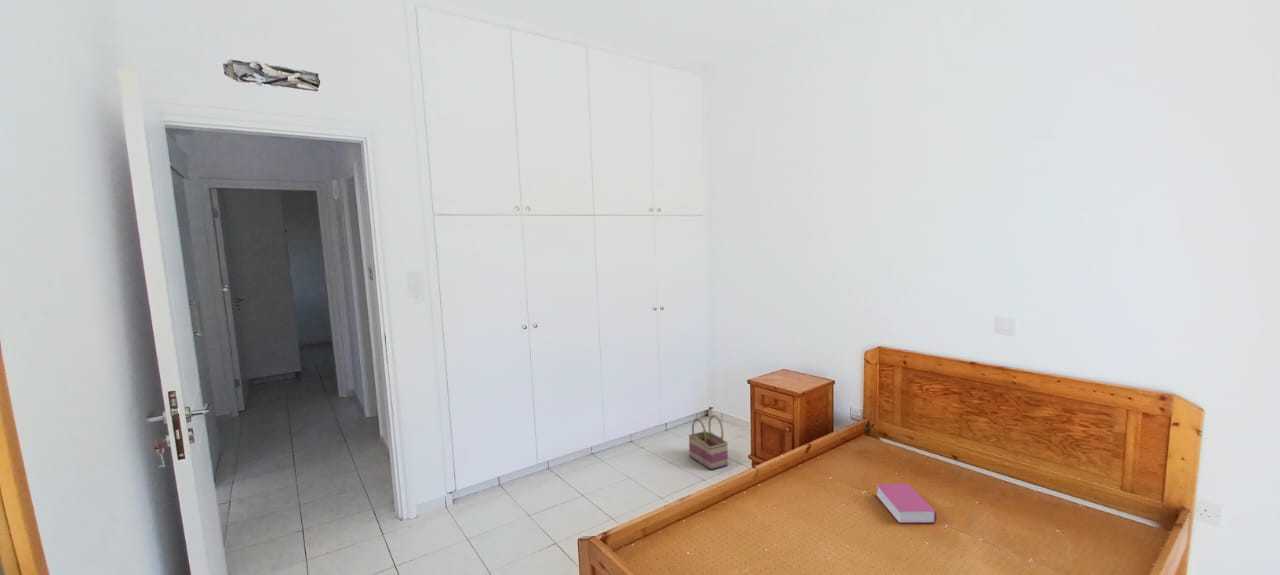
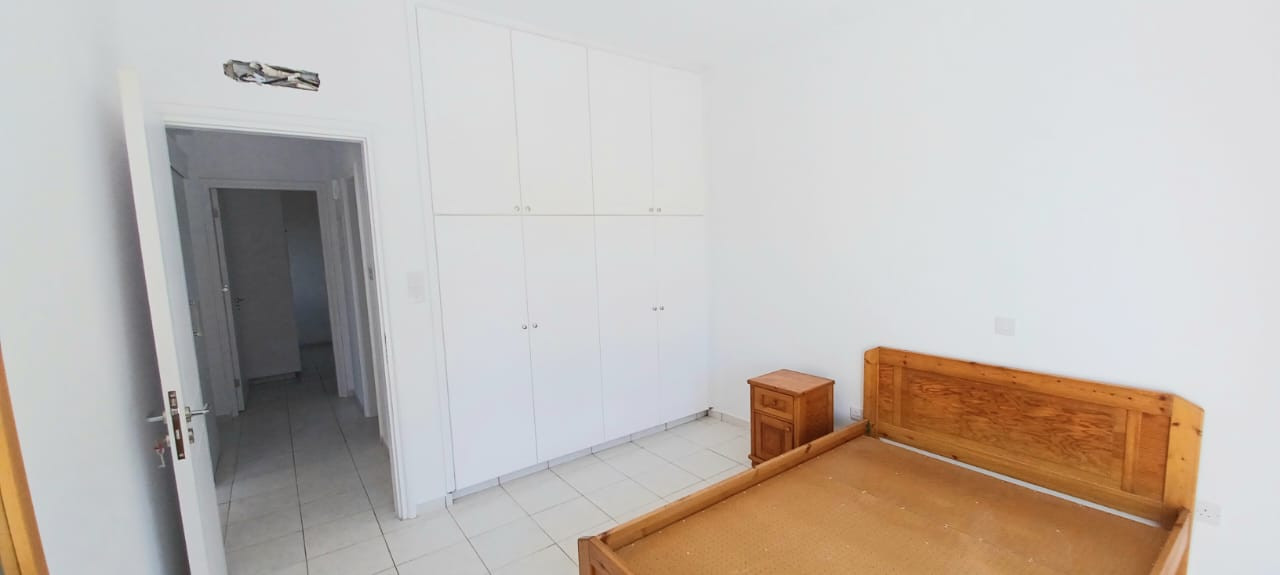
- basket (707, 439)
- book (904, 502)
